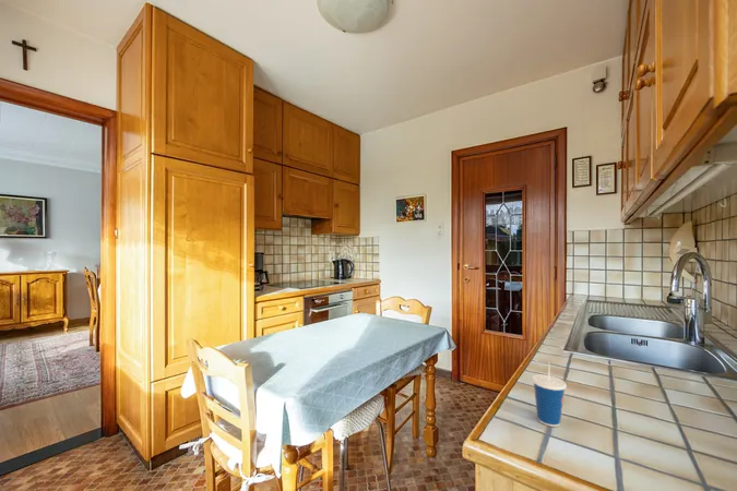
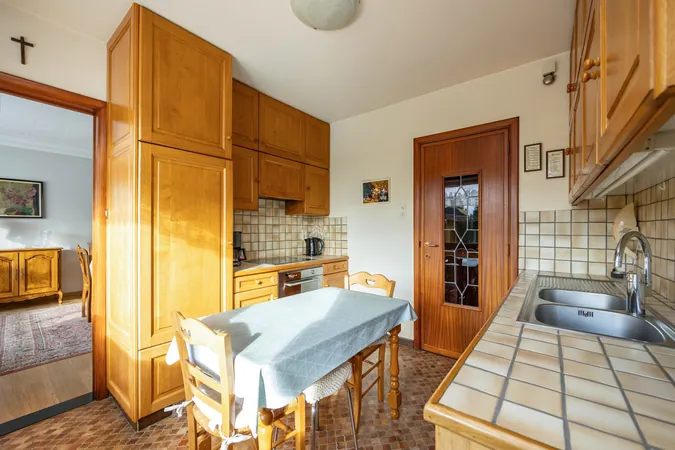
- cup (548, 388)
